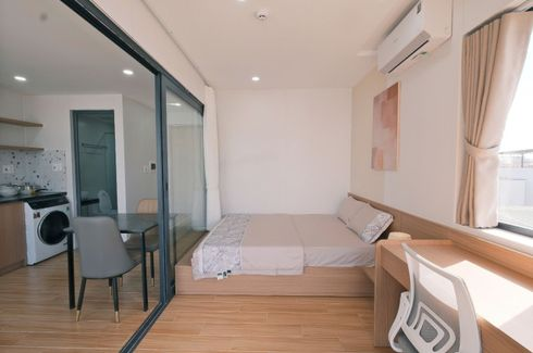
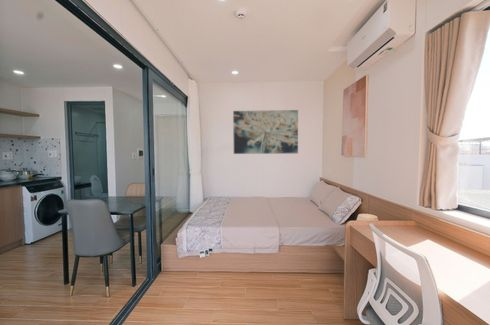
+ wall art (265, 132)
